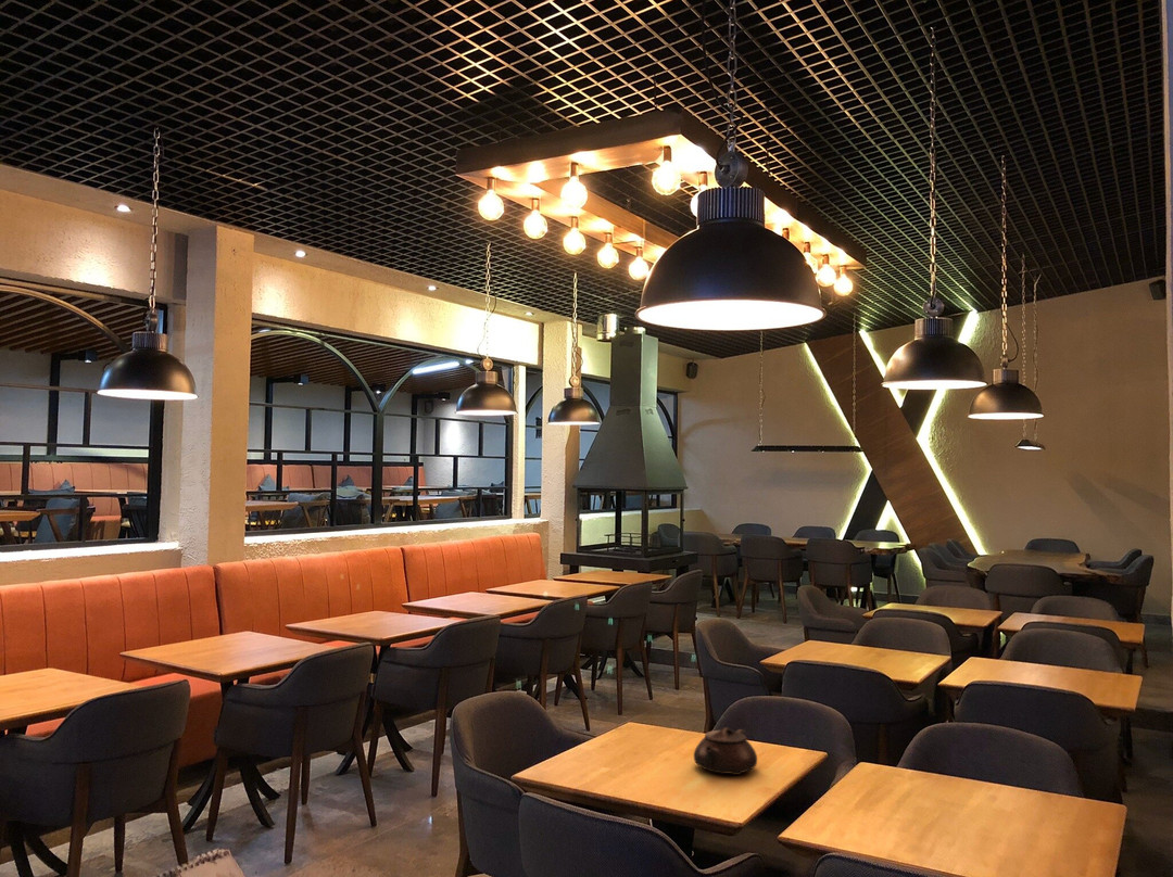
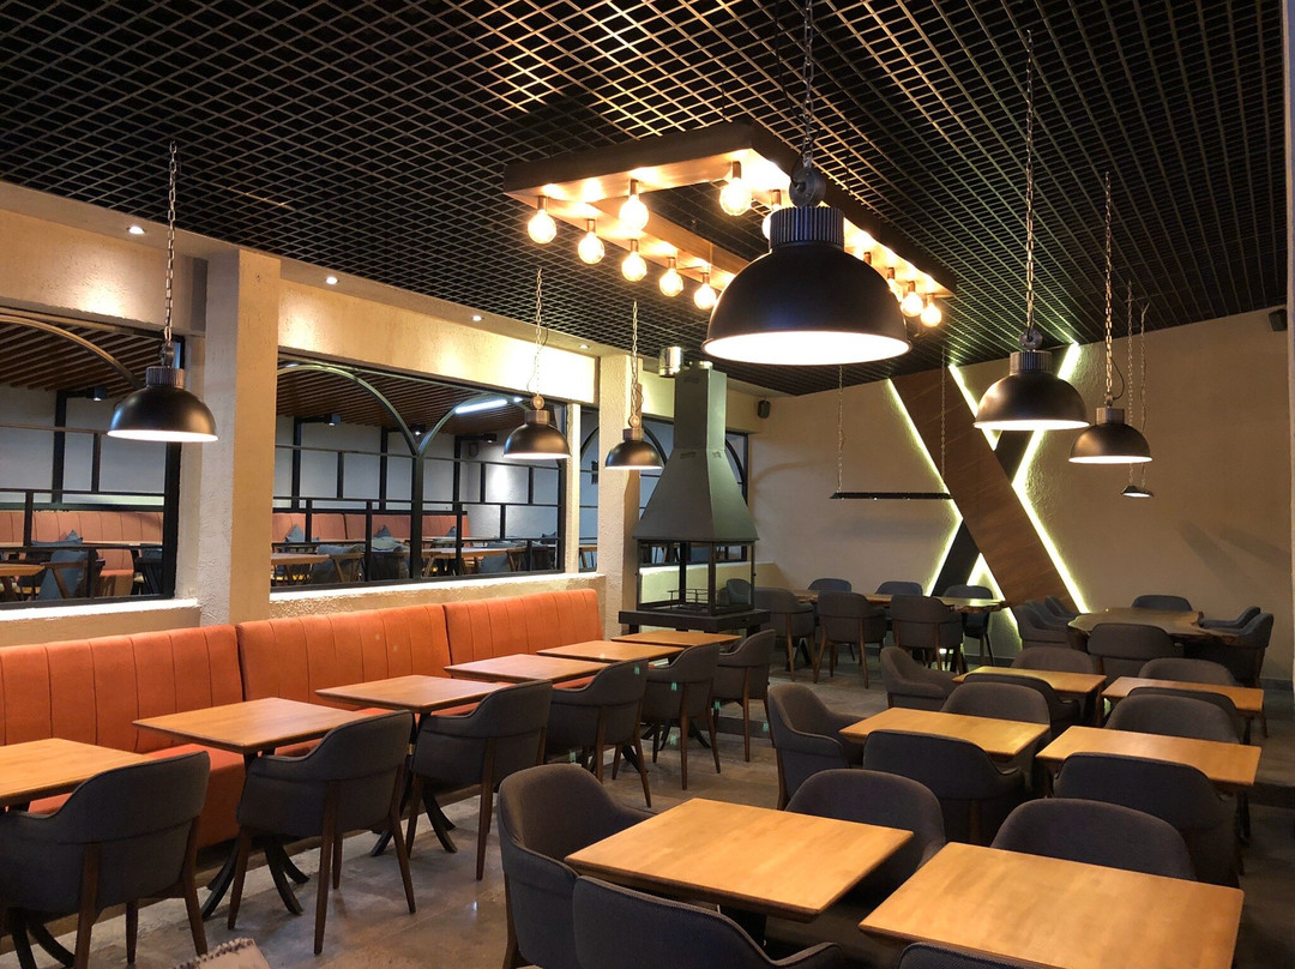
- teapot (727, 748)
